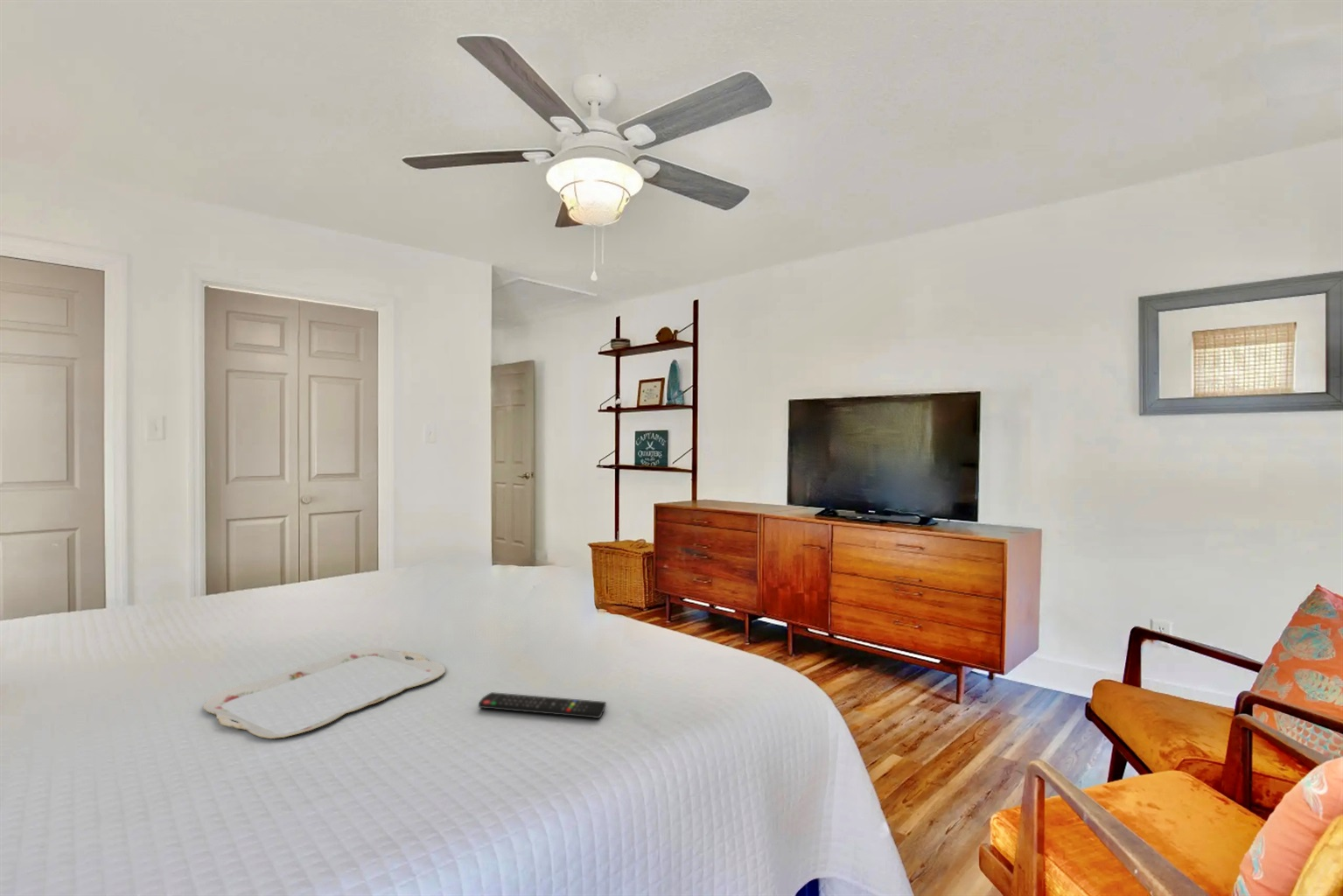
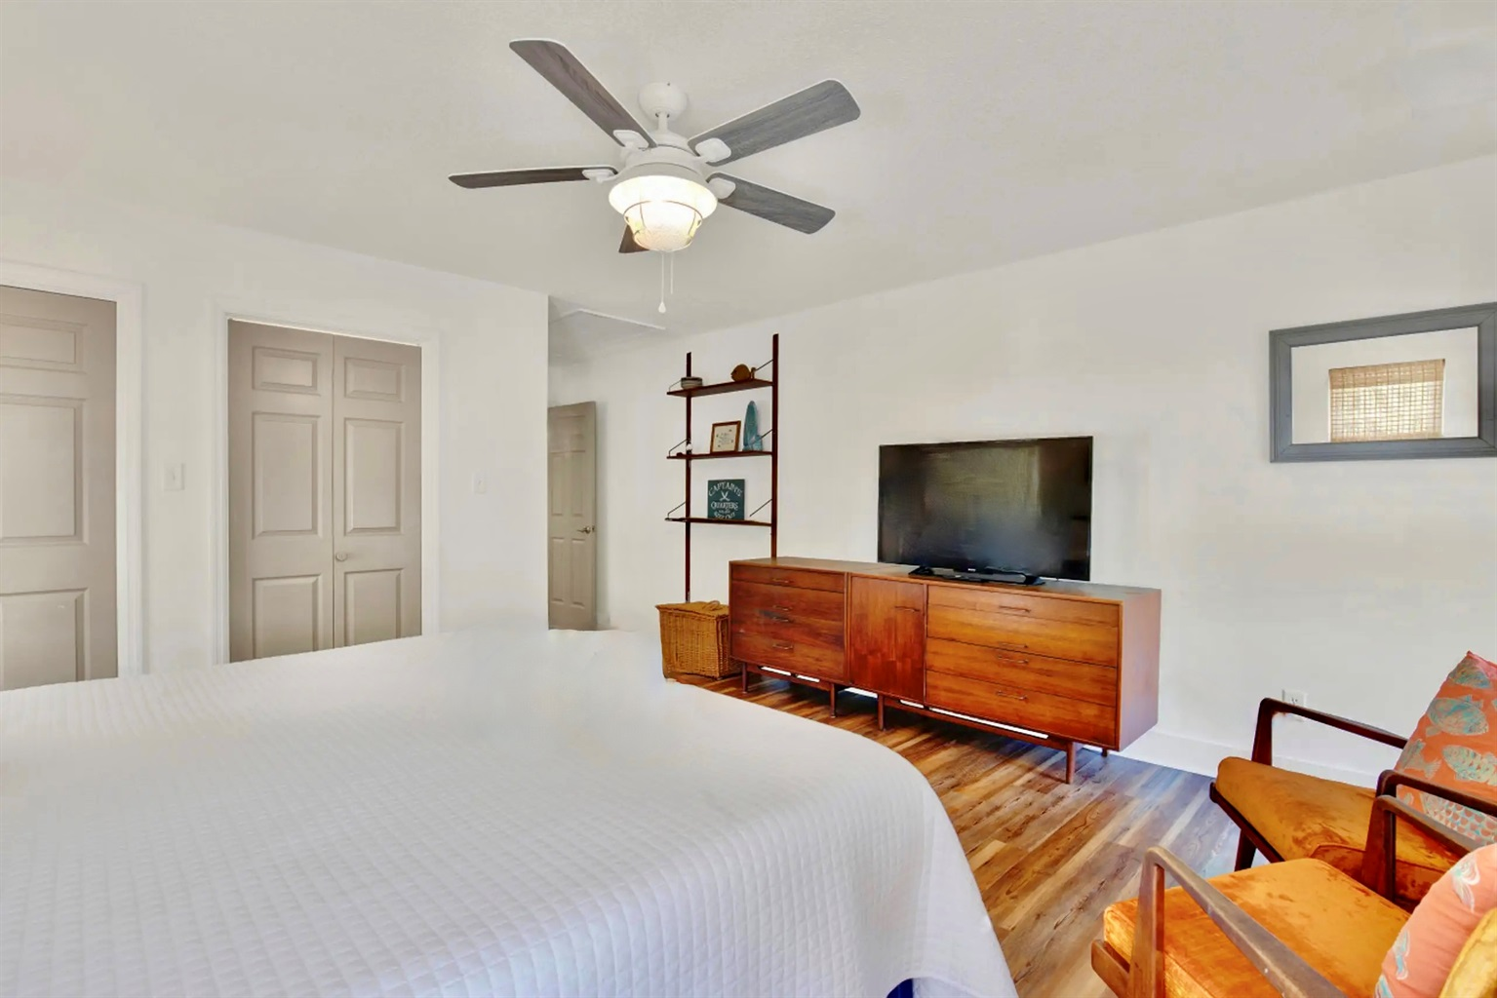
- remote control (541, 706)
- serving tray (328, 668)
